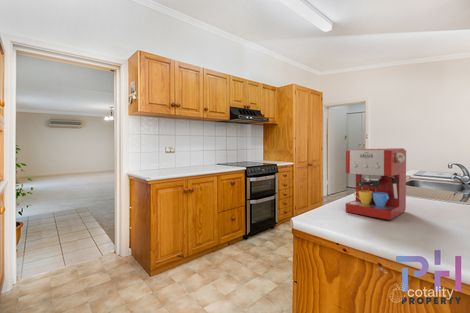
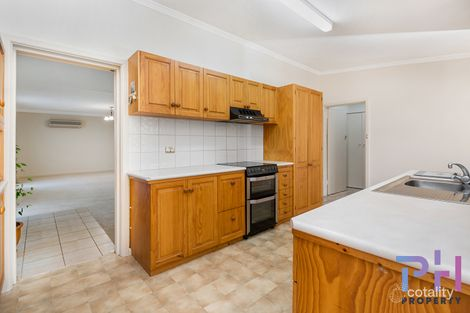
- coffee maker (375, 179)
